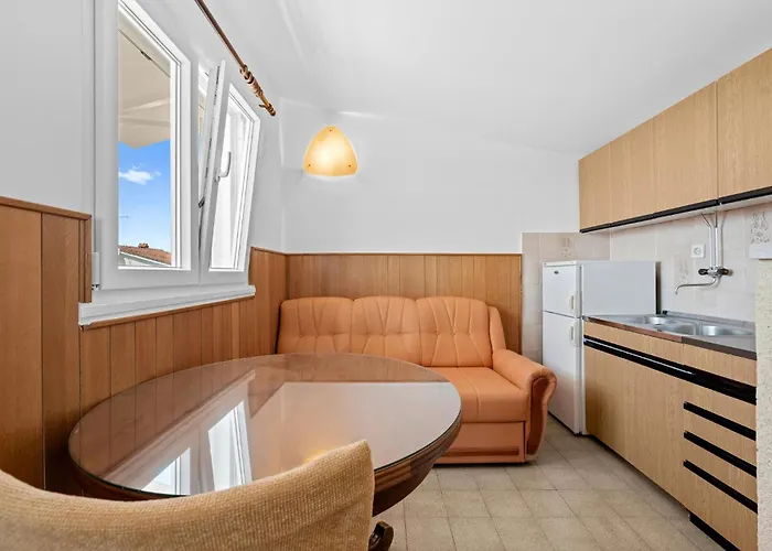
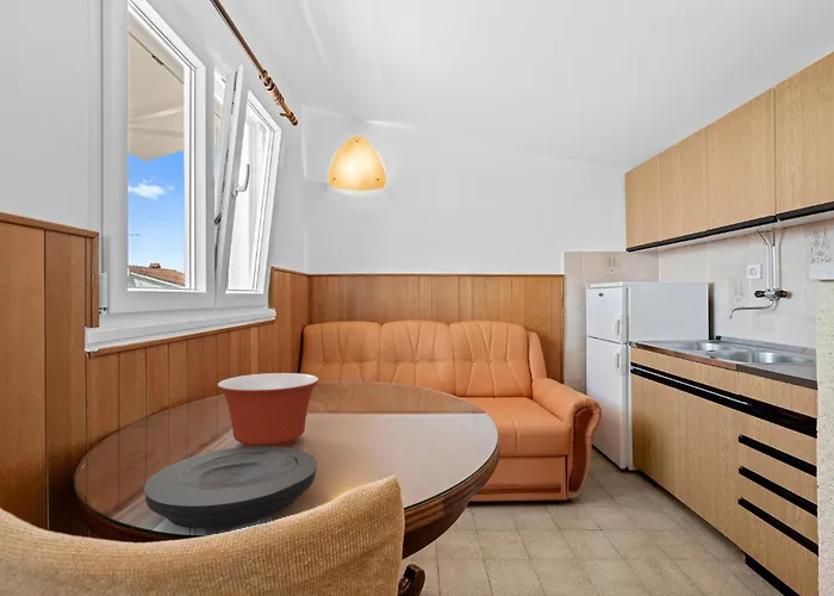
+ plate (236, 488)
+ mixing bowl (269, 411)
